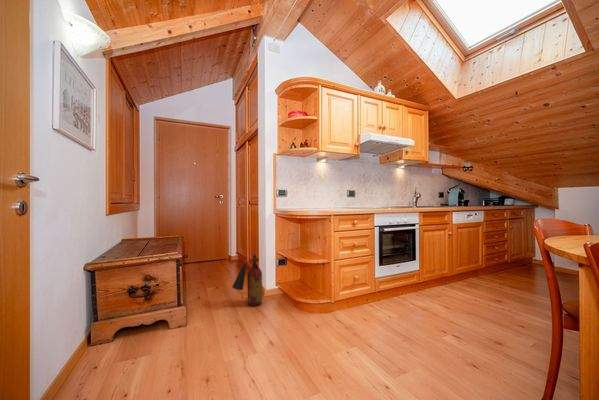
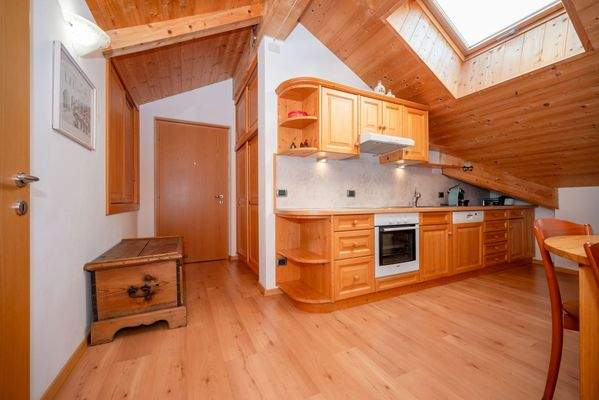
- fire extinguisher (248, 279)
